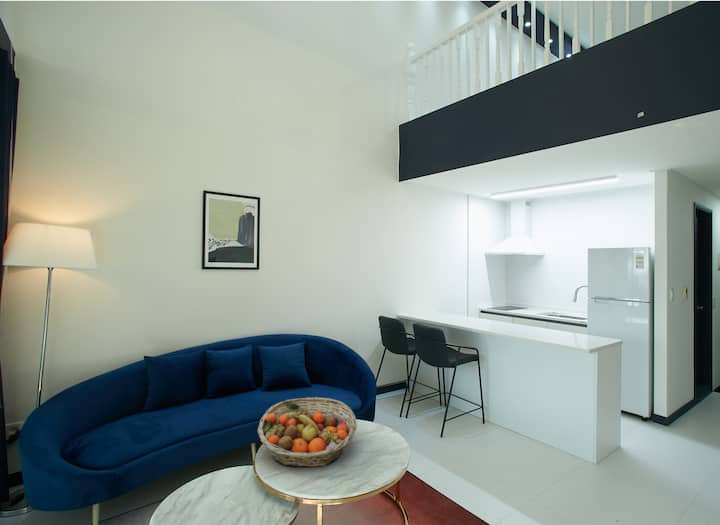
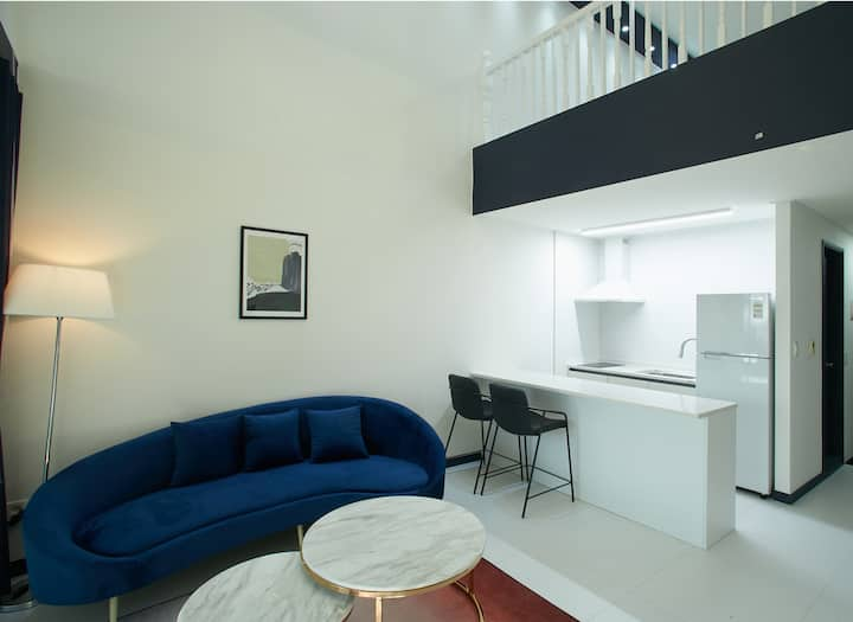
- fruit basket (307, 430)
